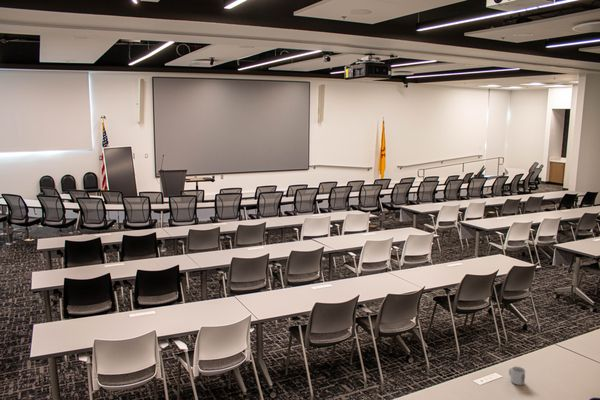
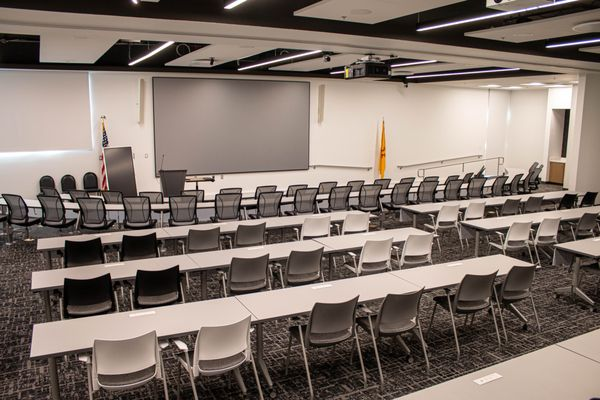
- mug (516, 374)
